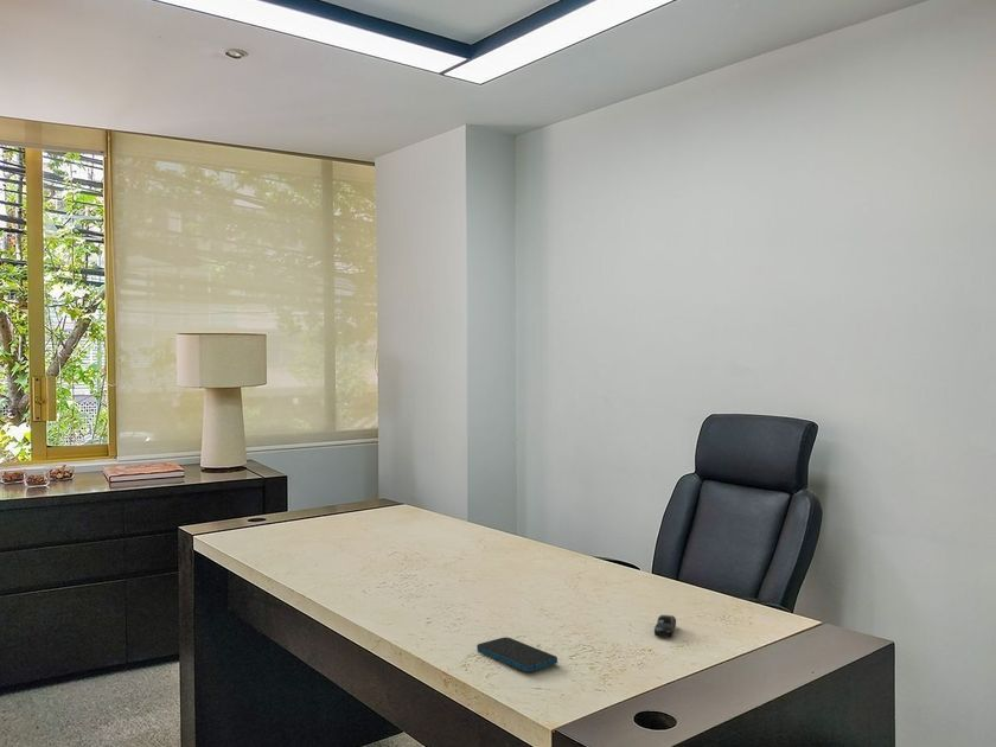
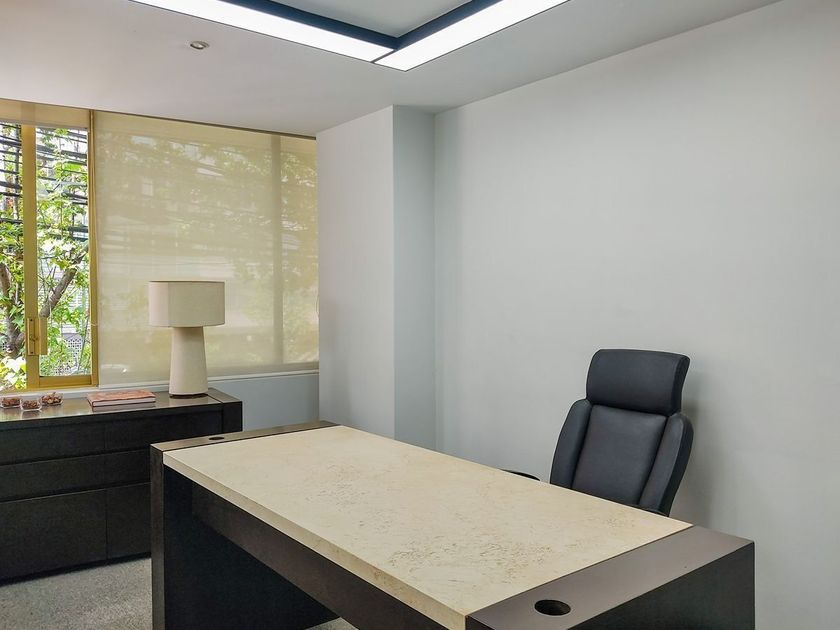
- computer mouse (666, 618)
- smartphone (516, 653)
